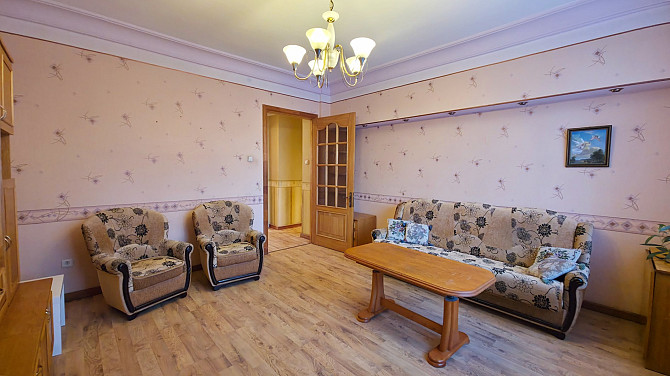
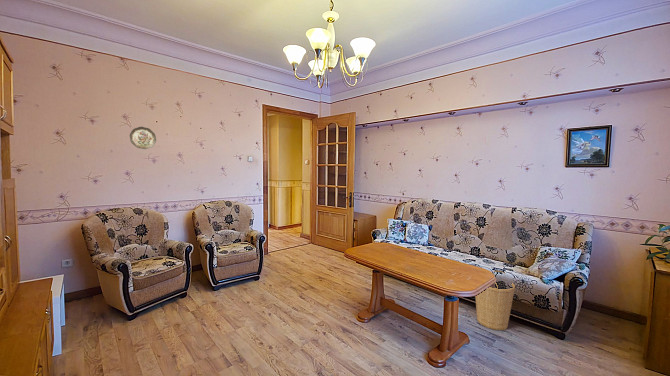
+ decorative plate (143, 138)
+ basket (493, 298)
